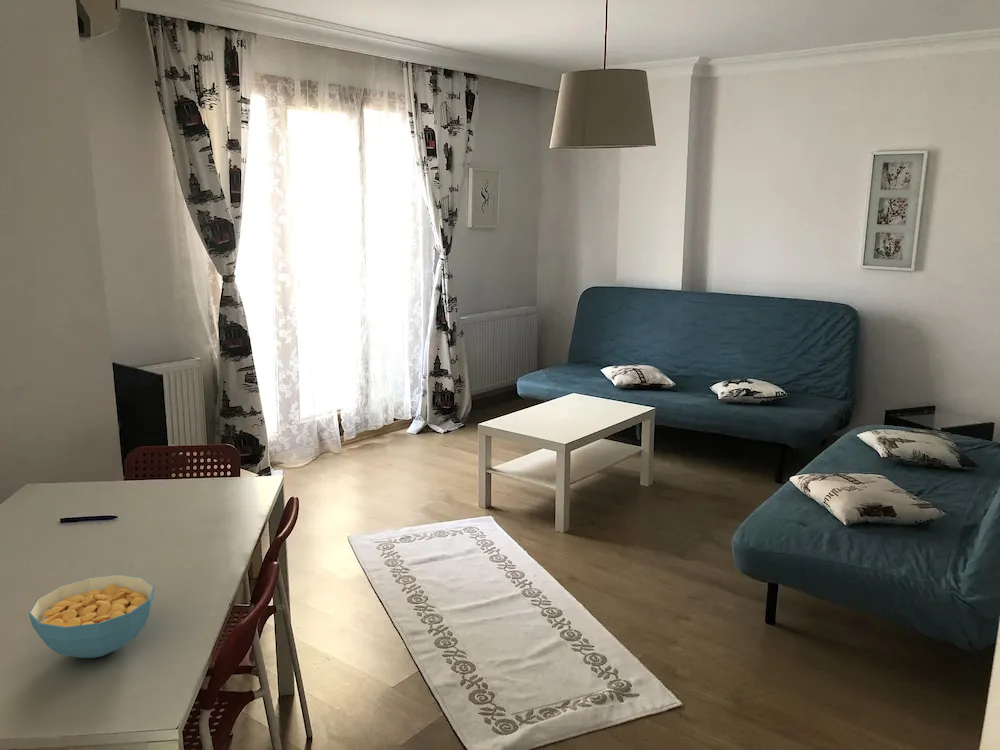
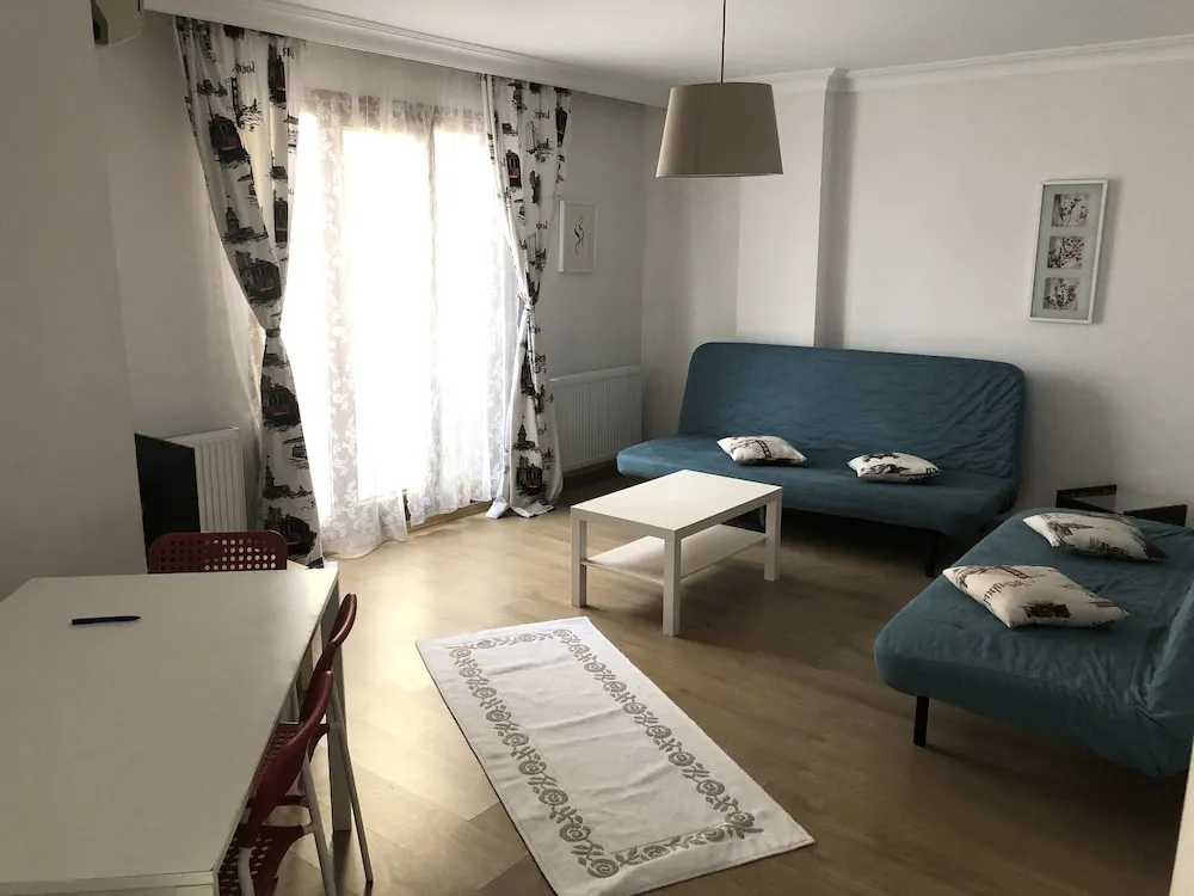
- cereal bowl (96, 624)
